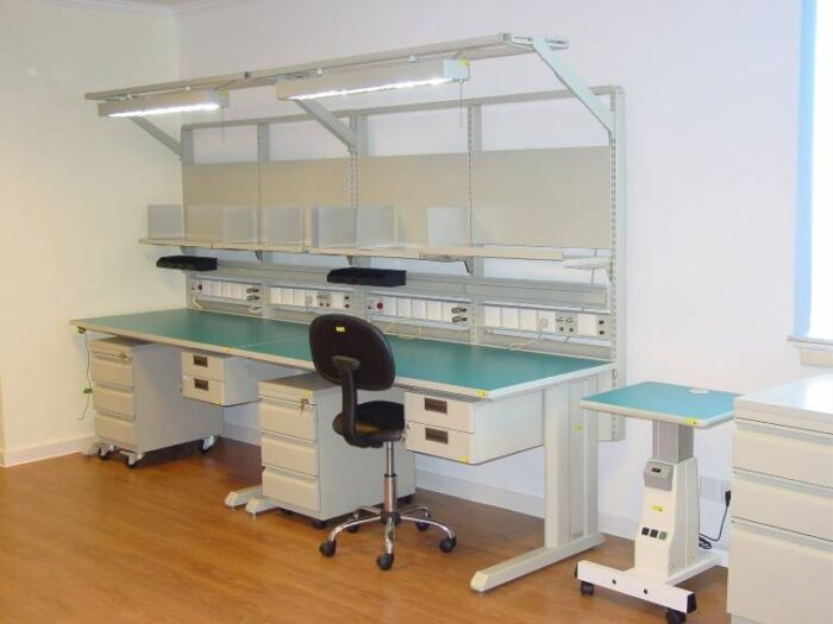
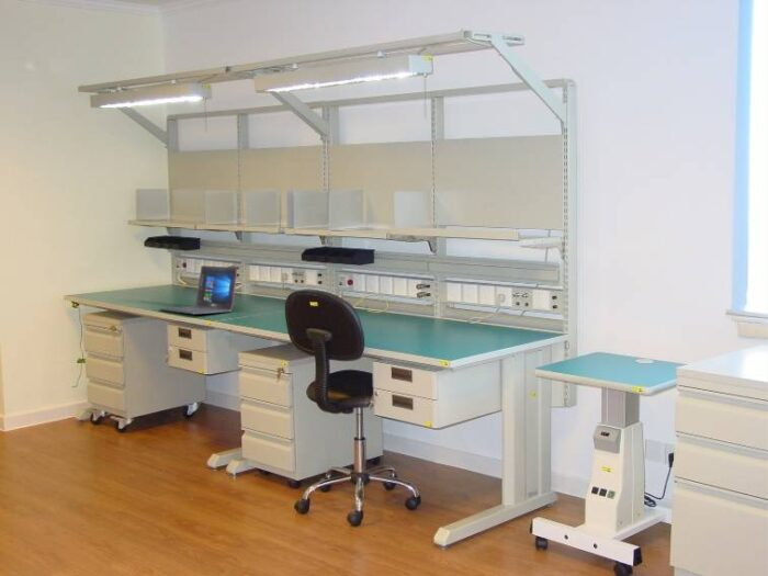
+ laptop (199, 289)
